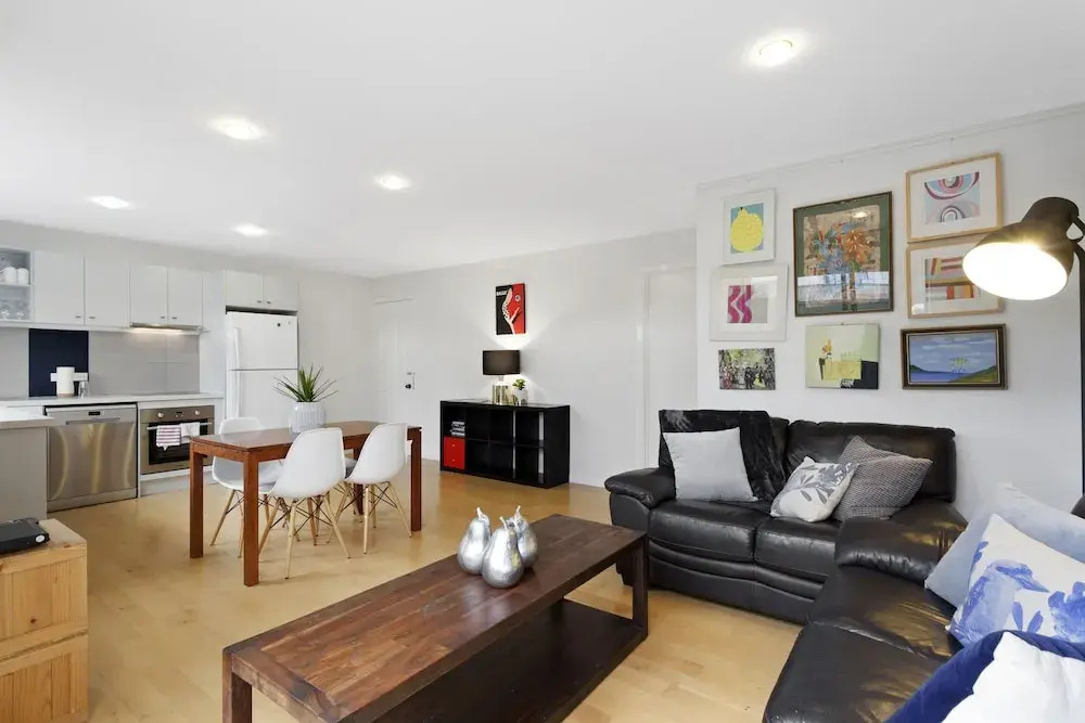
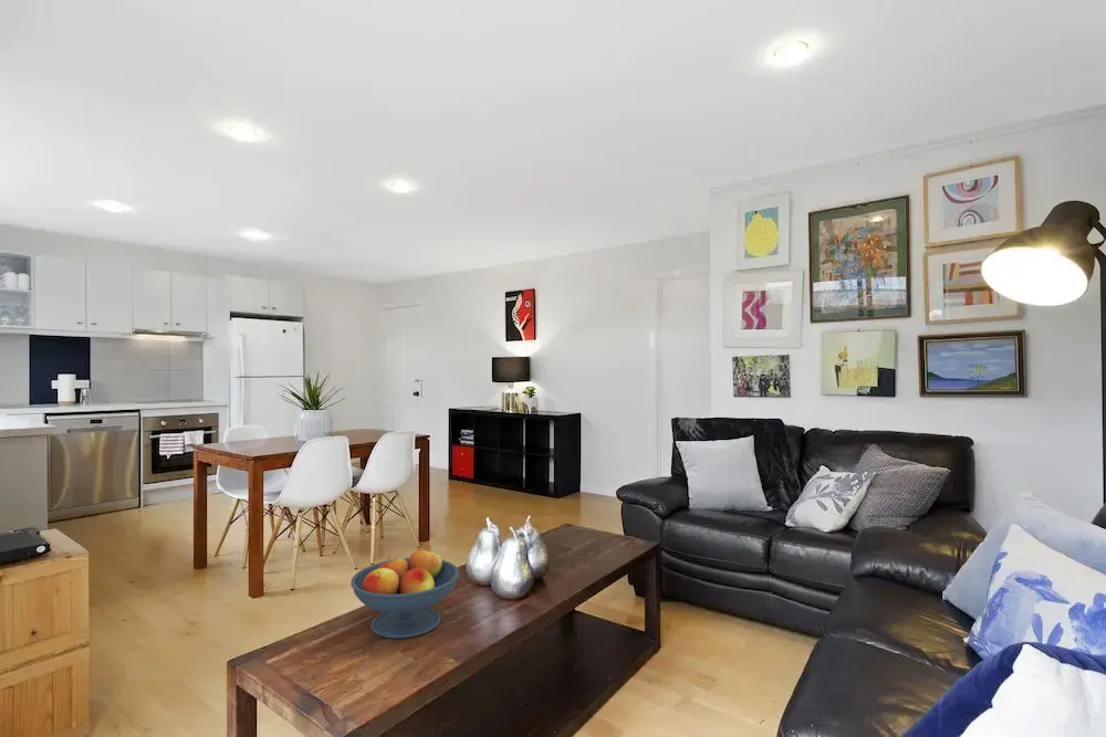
+ fruit bowl (406, 590)
